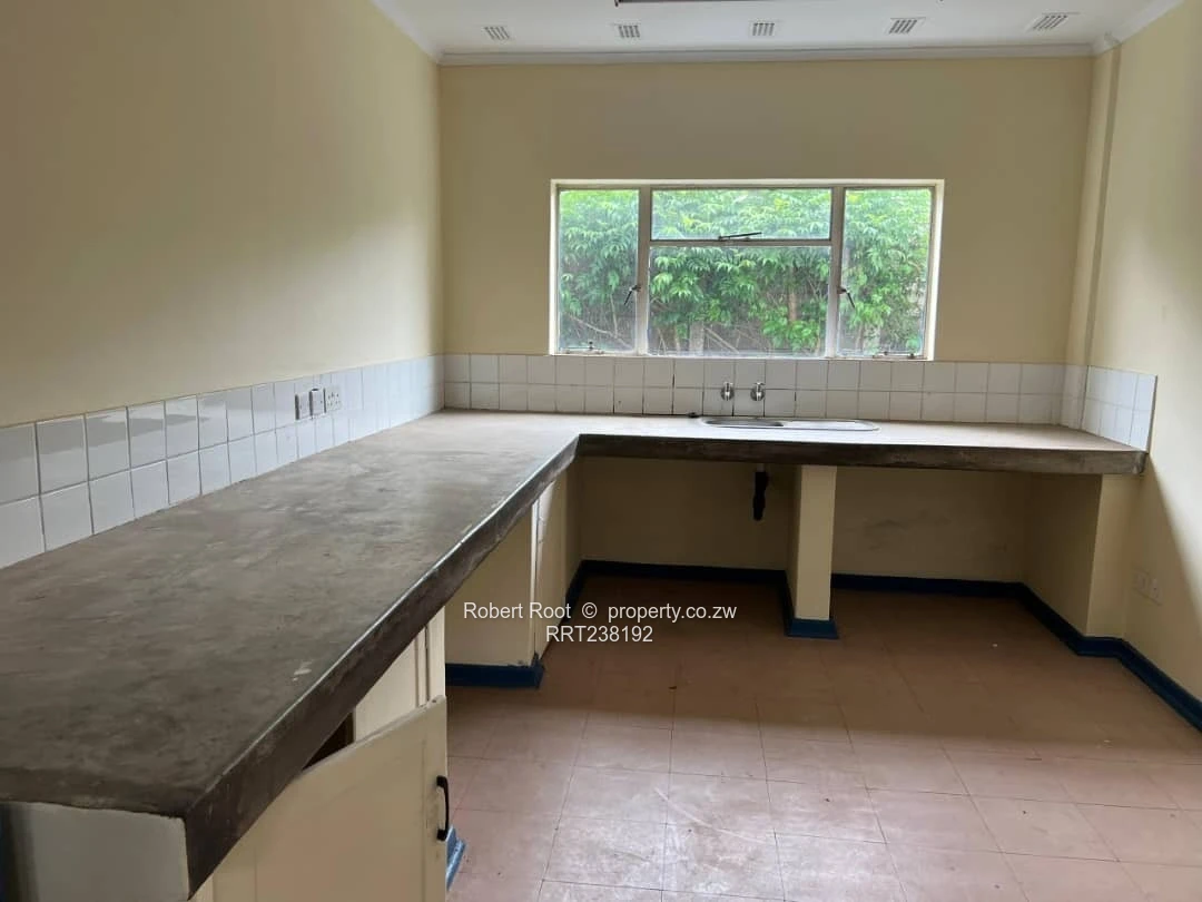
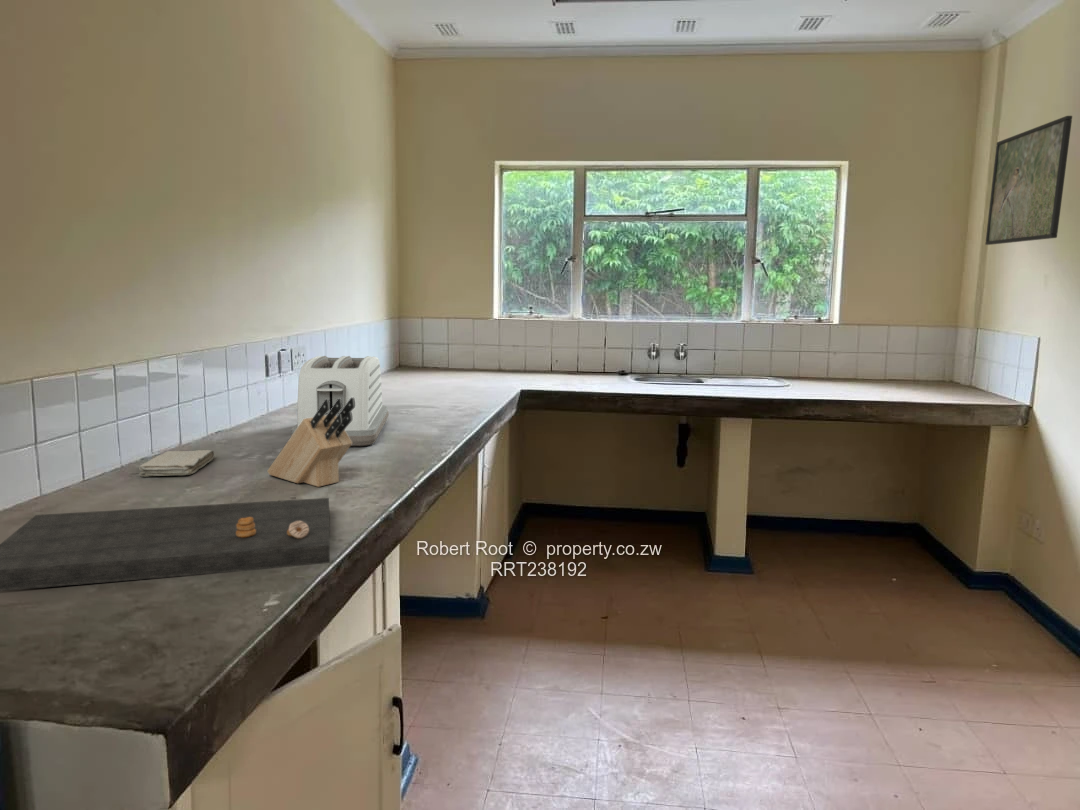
+ knife block (313, 436)
+ washcloth (178, 461)
+ cutting board (175, 529)
+ toaster (342, 395)
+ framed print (1024, 186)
